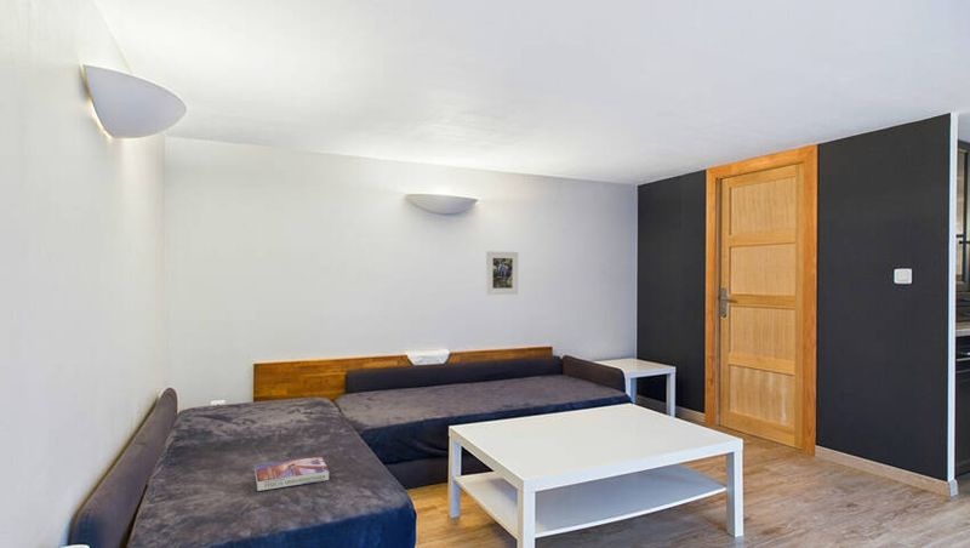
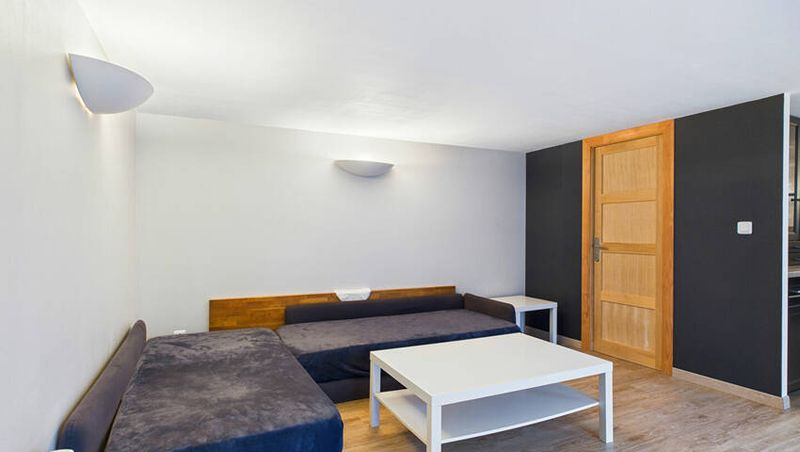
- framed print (502, 273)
- textbook (291, 473)
